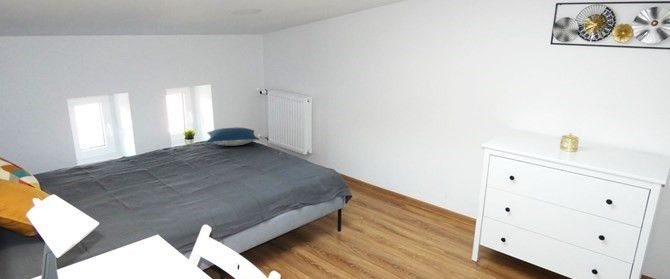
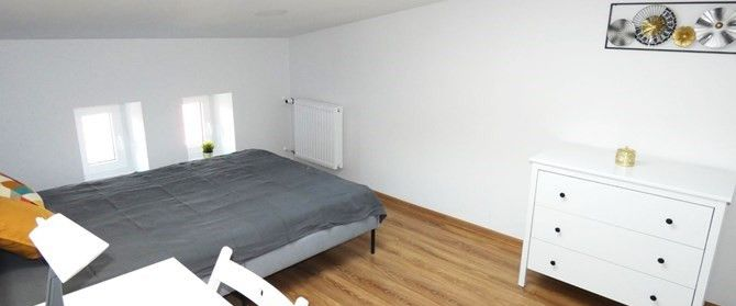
- pillow (232, 136)
